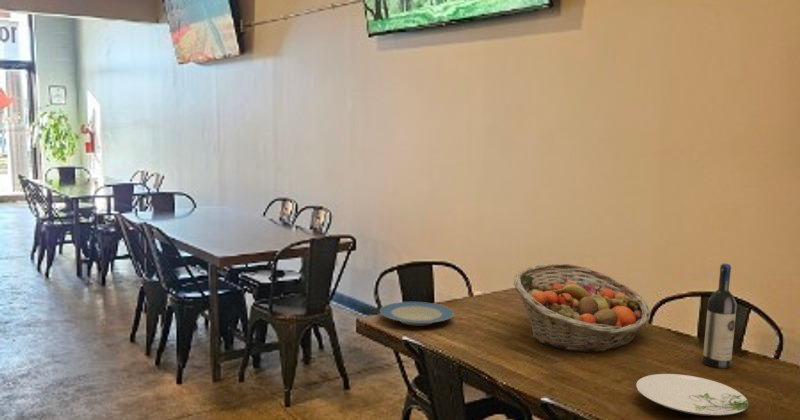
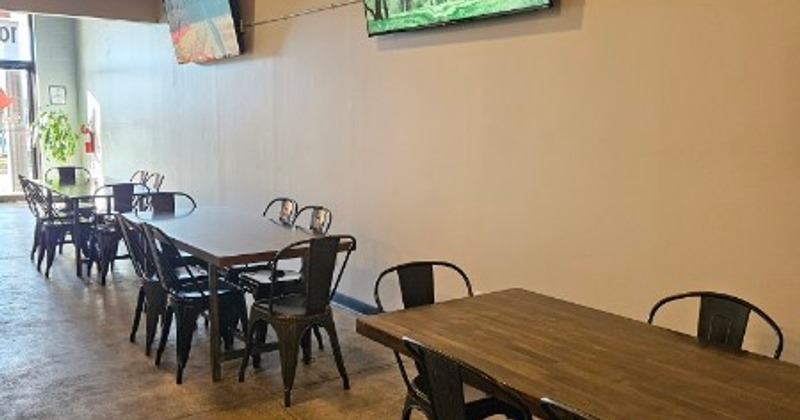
- plate (416, 315)
- fruit basket (580, 305)
- plate (690, 399)
- wine bottle (721, 314)
